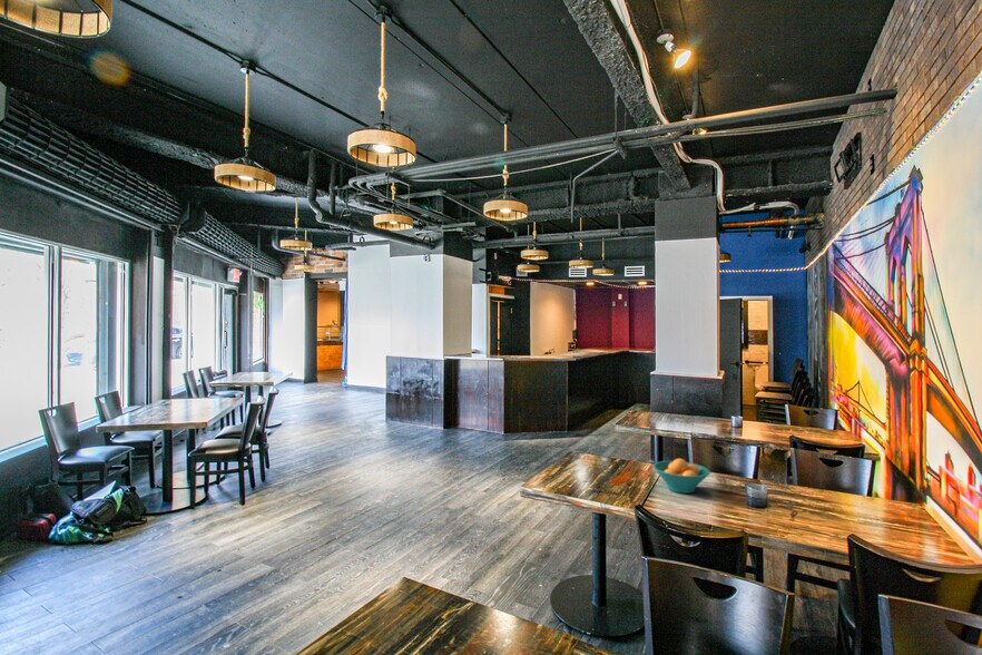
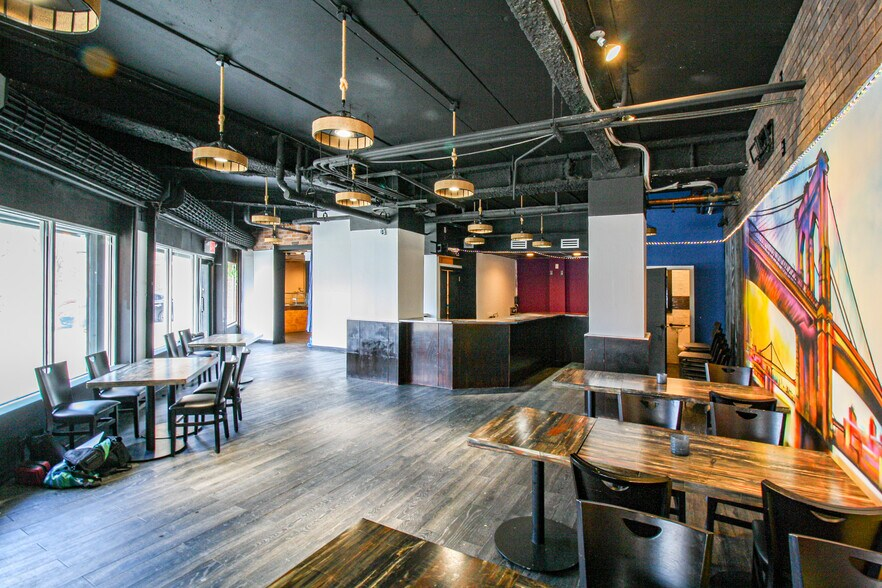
- fruit bowl (680, 473)
